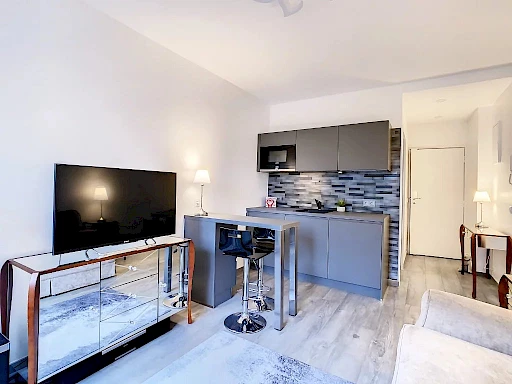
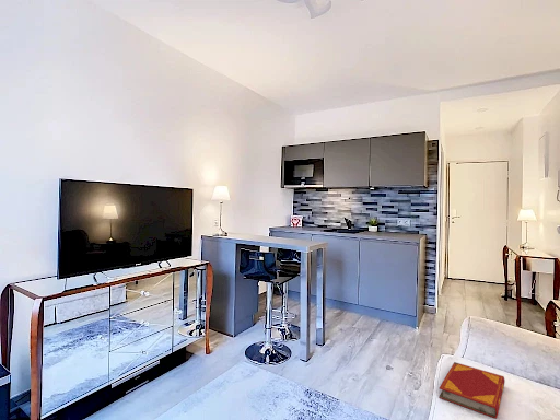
+ hardback book (472, 386)
